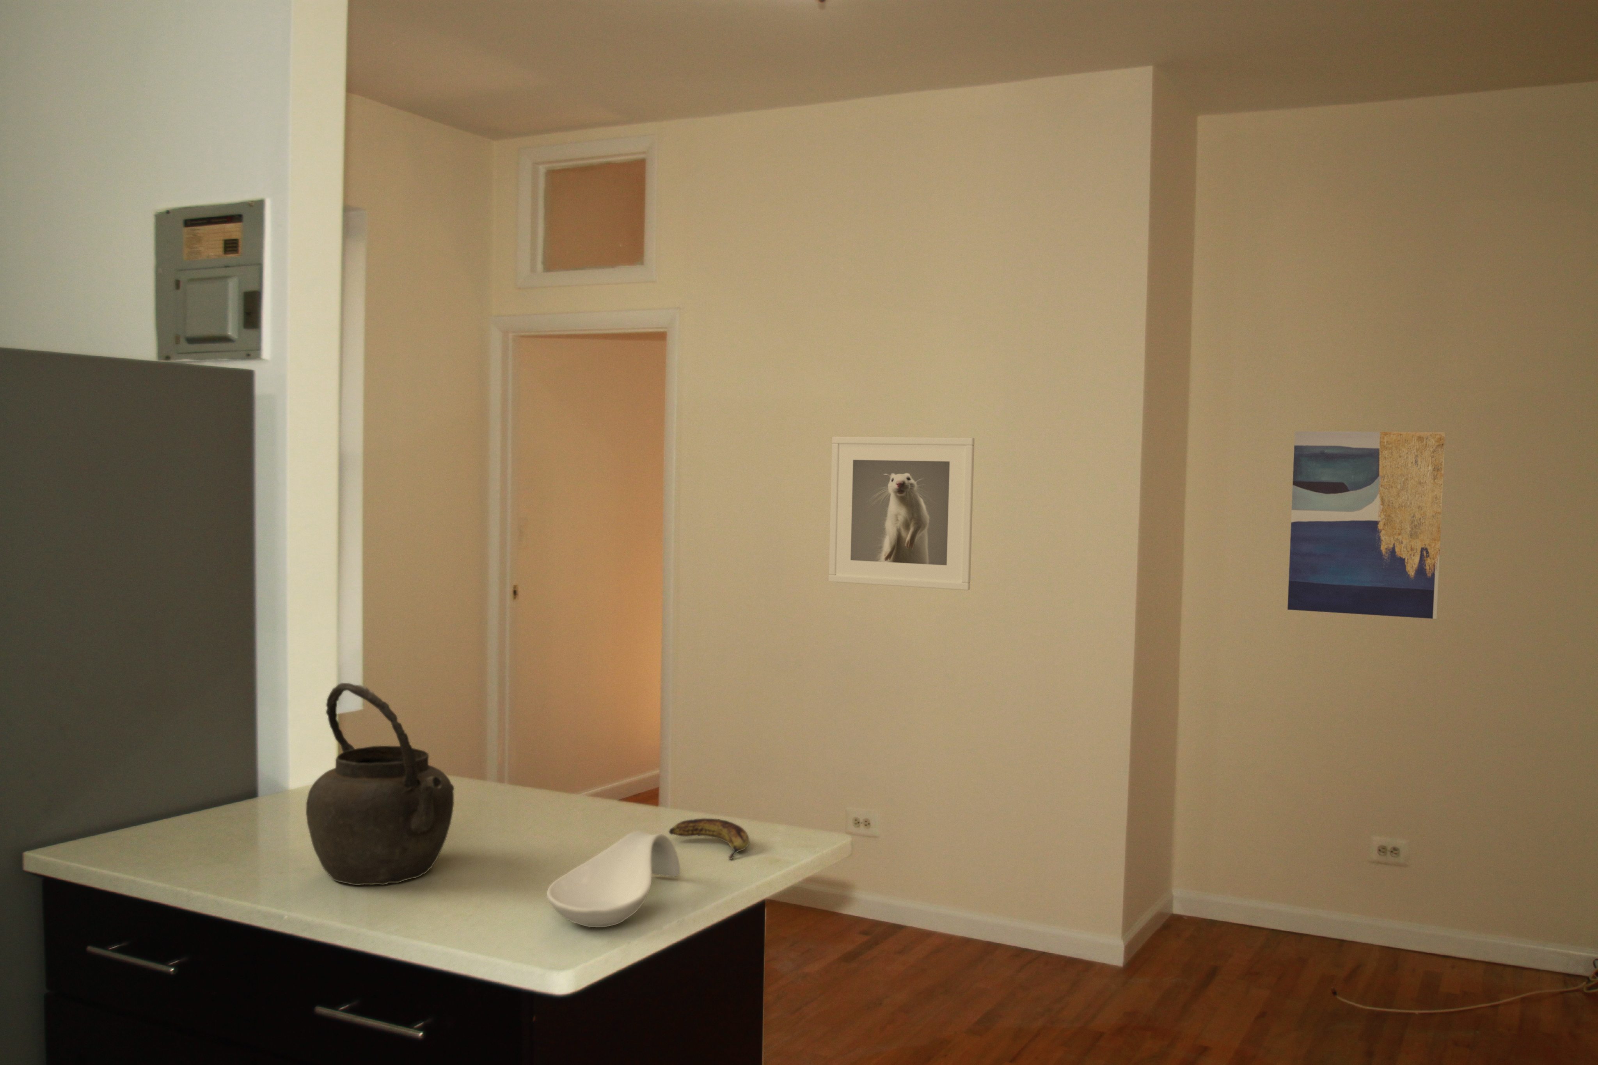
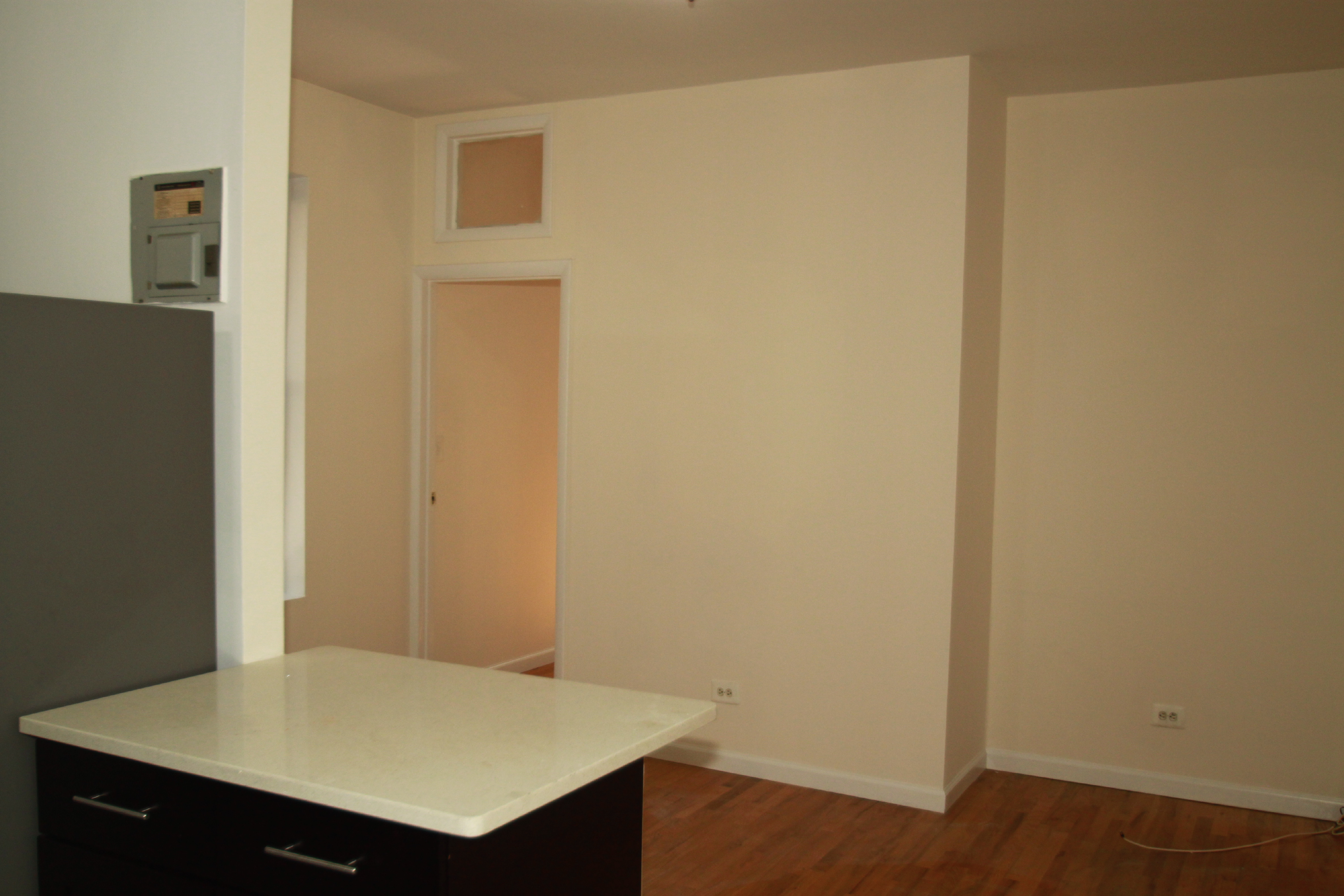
- banana (711, 834)
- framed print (900, 511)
- kettle (385, 780)
- spoon rest (622, 875)
- wall art (1364, 523)
